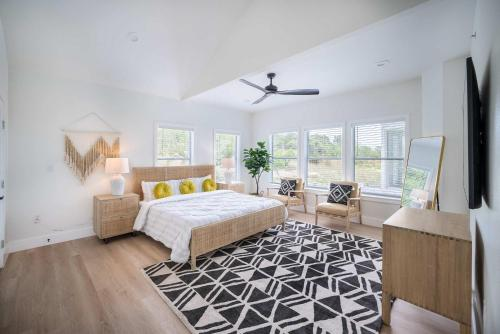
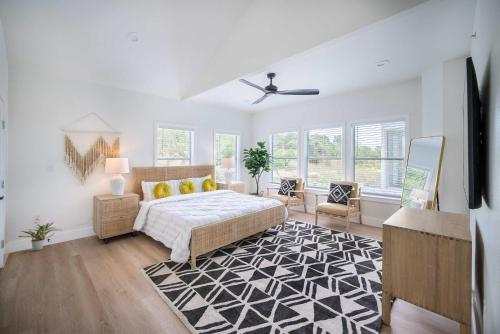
+ potted plant (40, 236)
